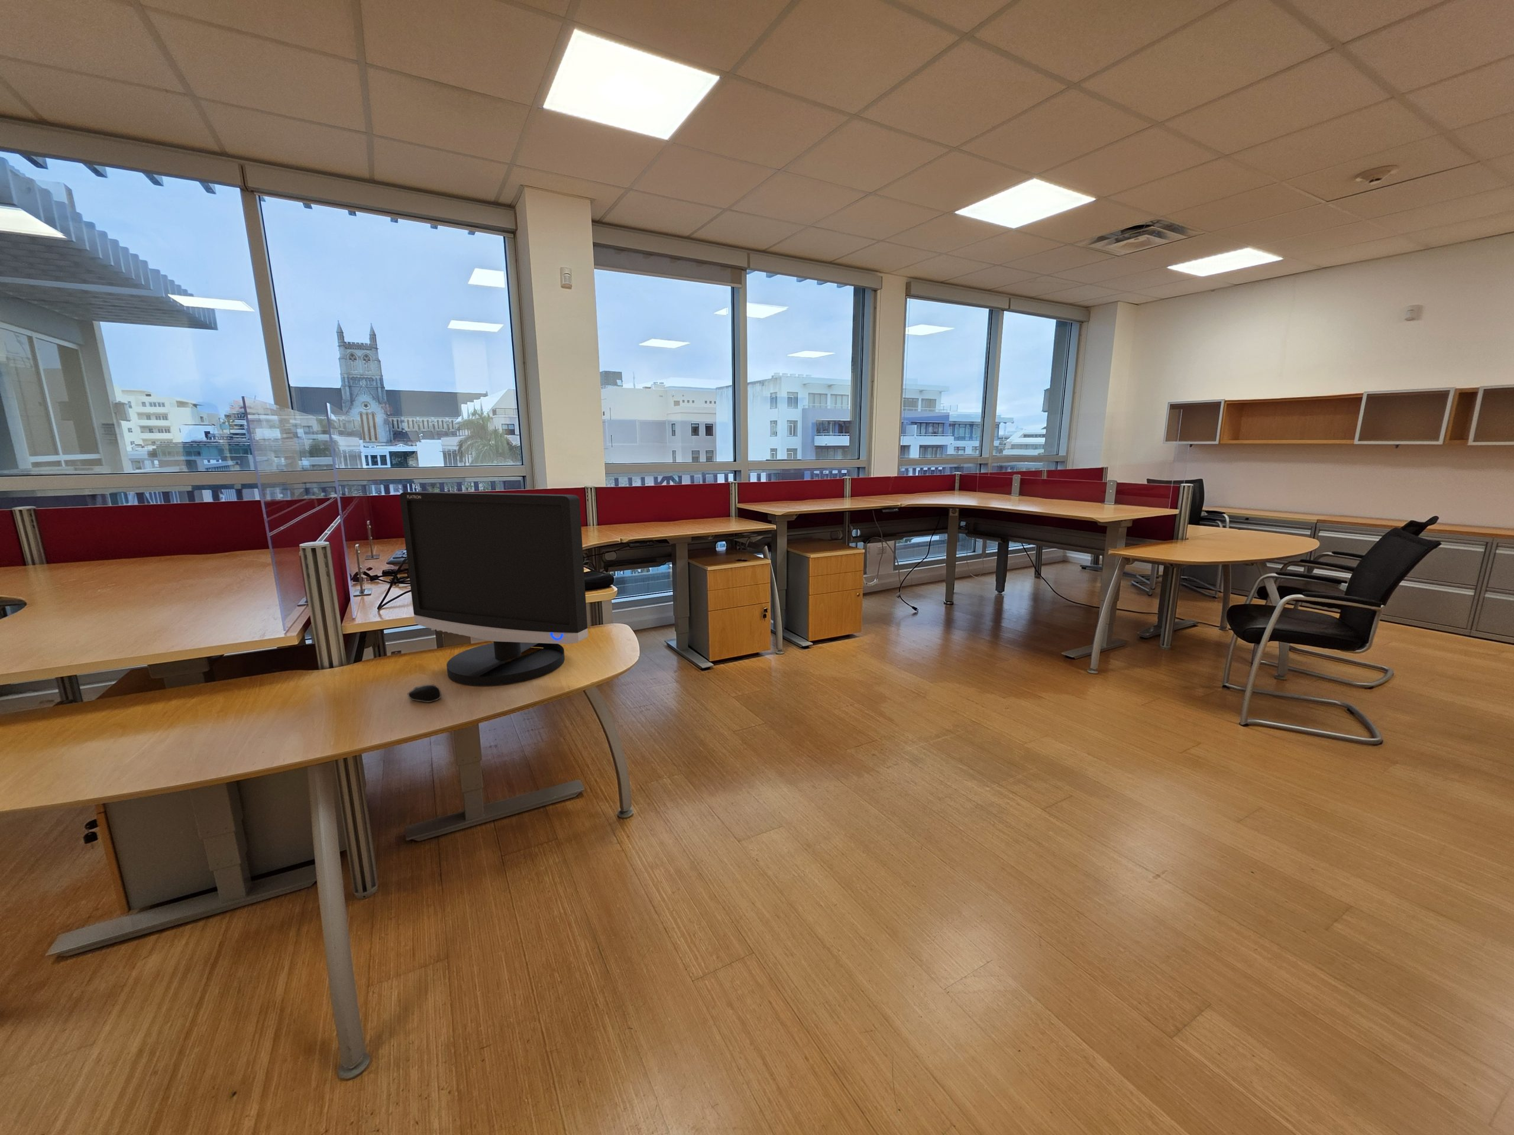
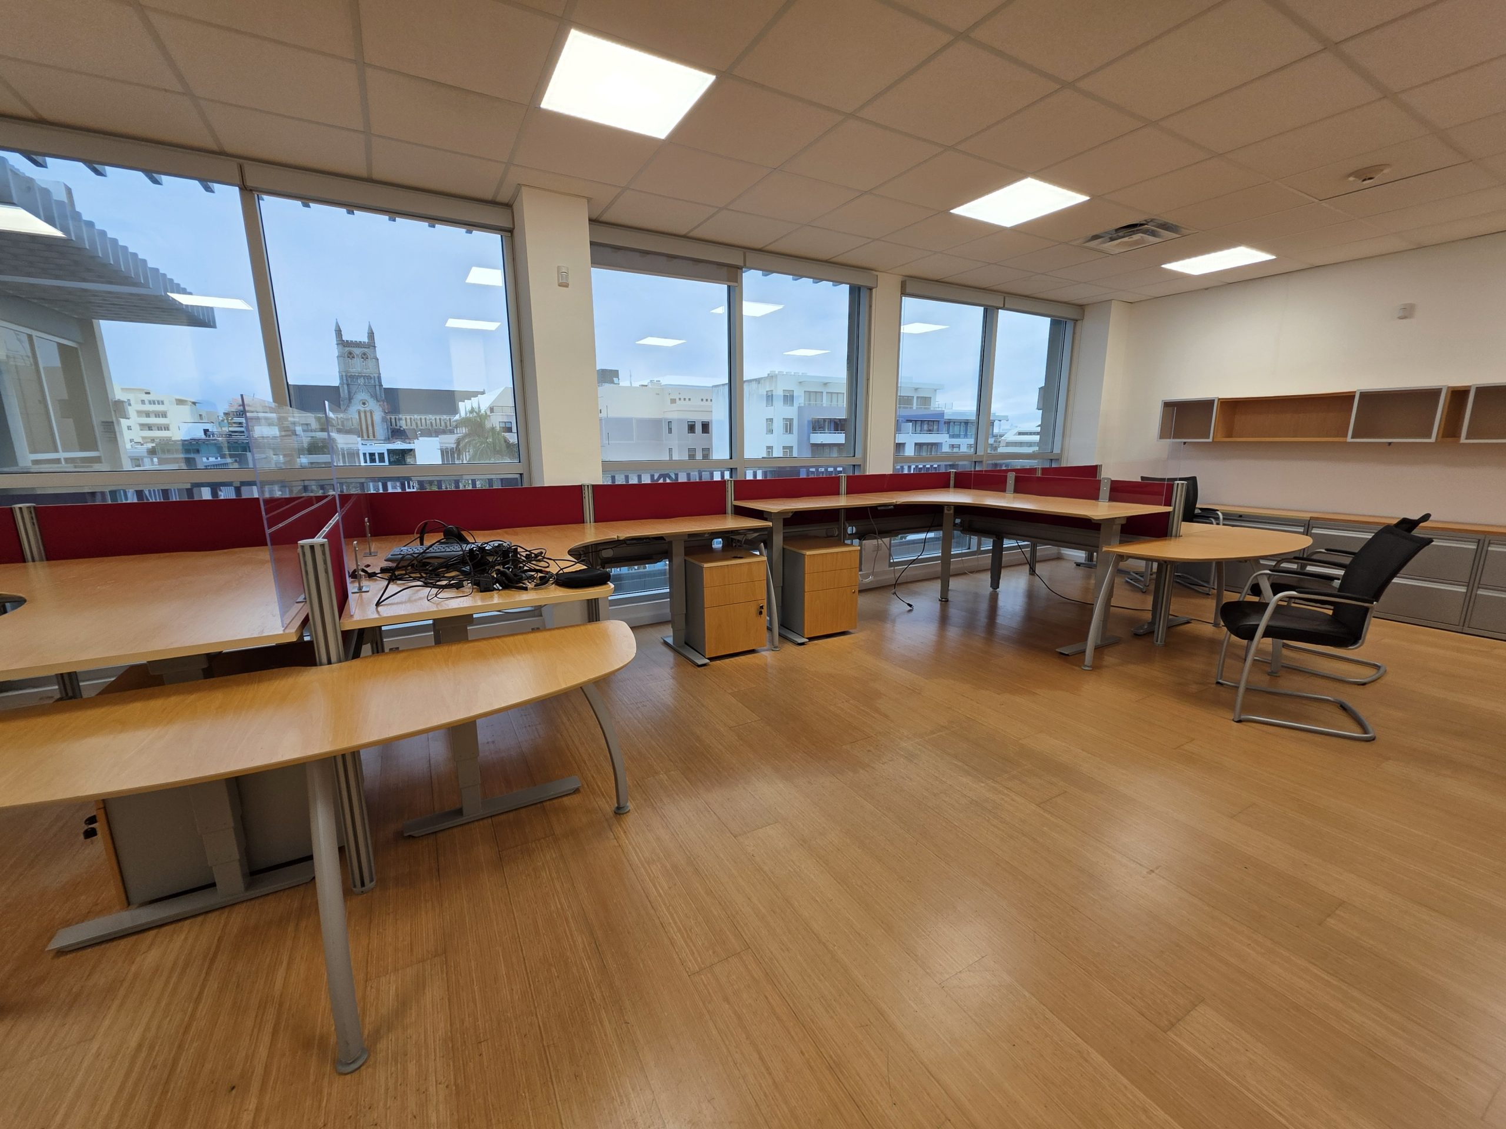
- monitor (501, 581)
- computer mouse (424, 691)
